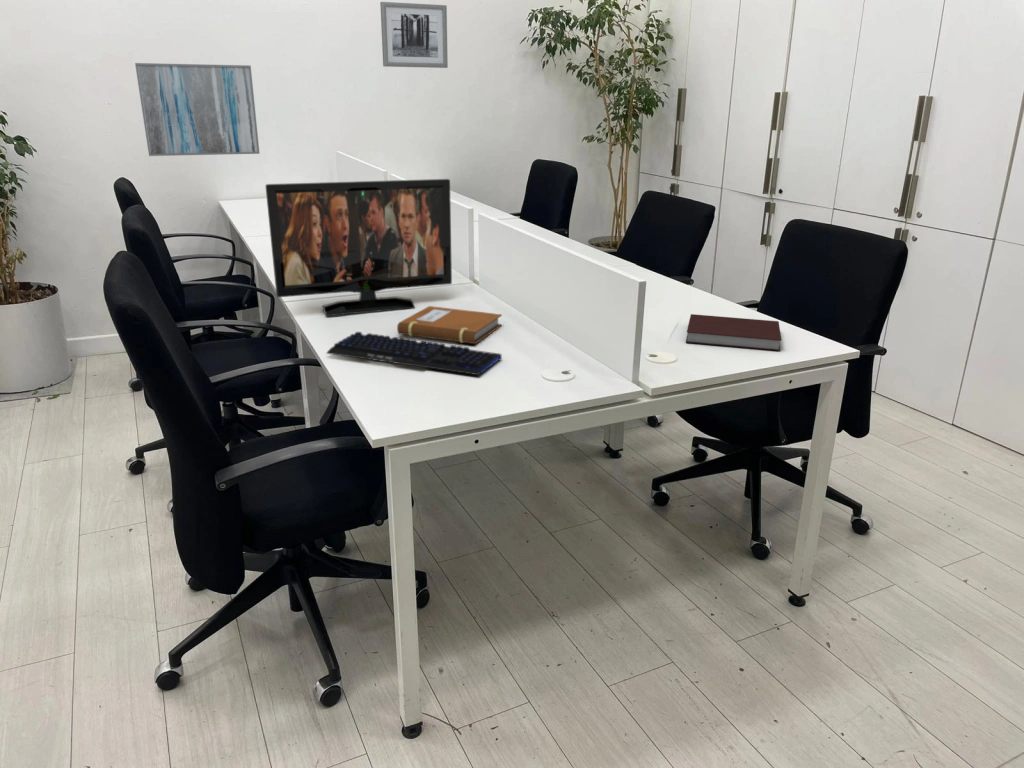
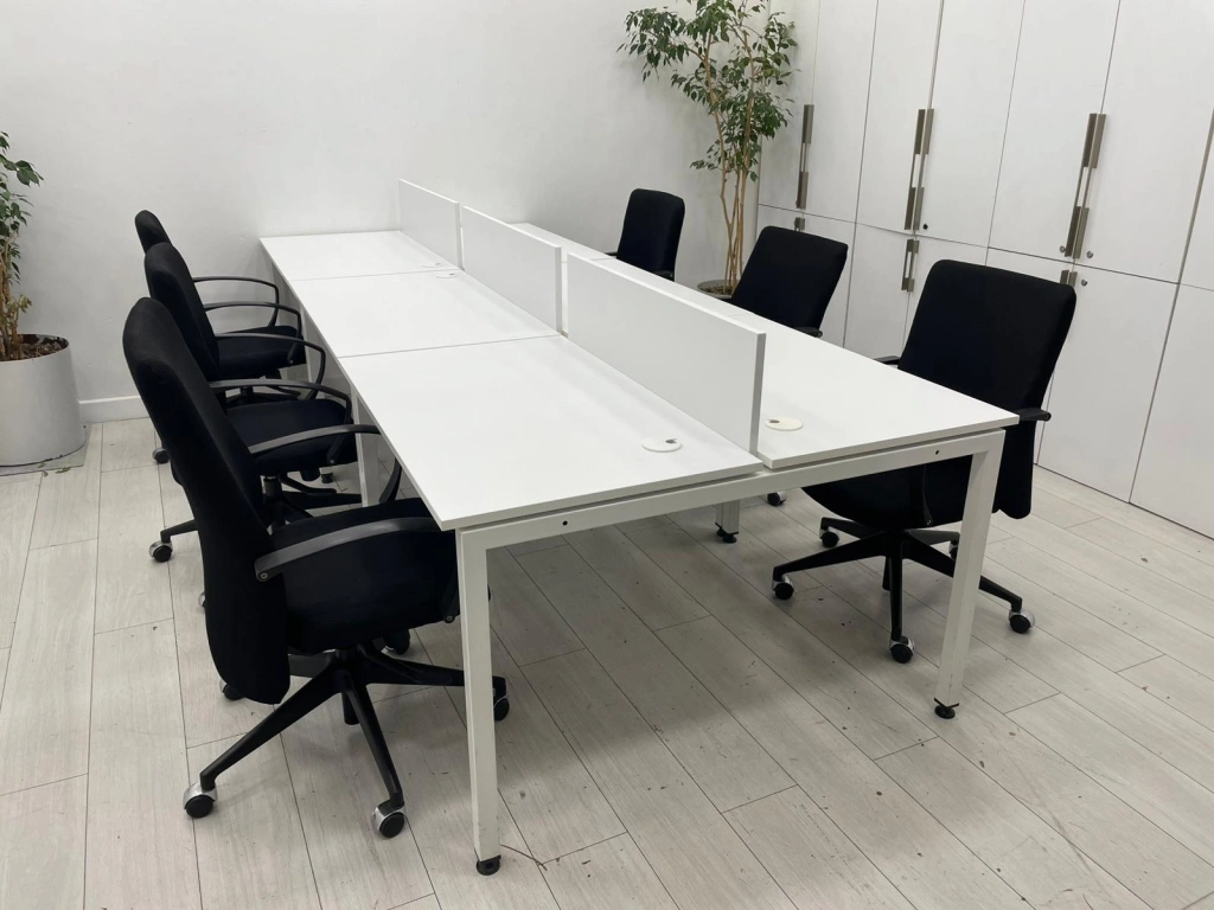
- wall art (199, 110)
- flat panel tv (364, 246)
- notebook (448, 324)
- notebook (733, 331)
- keyboard (413, 352)
- wall art (414, 35)
